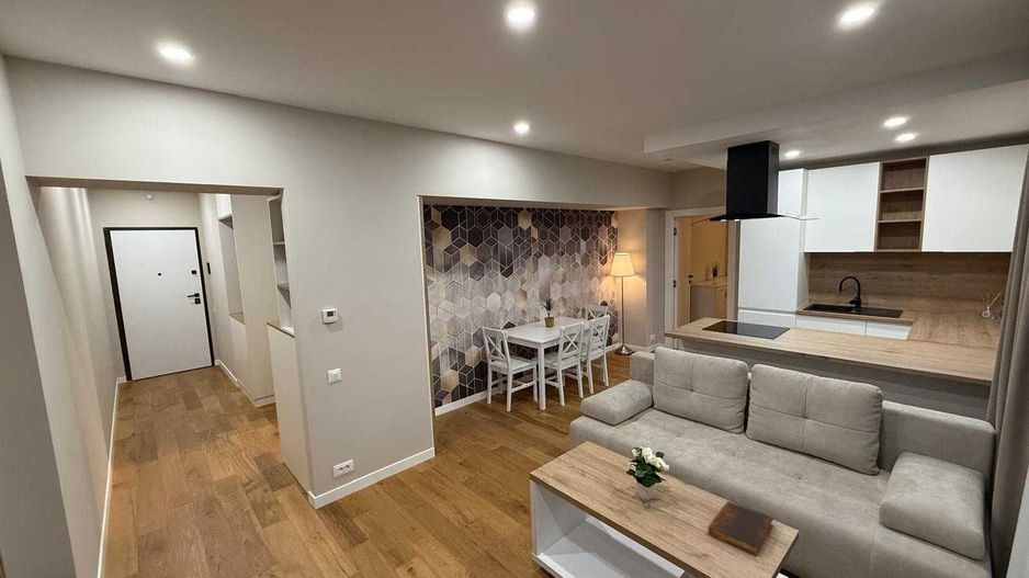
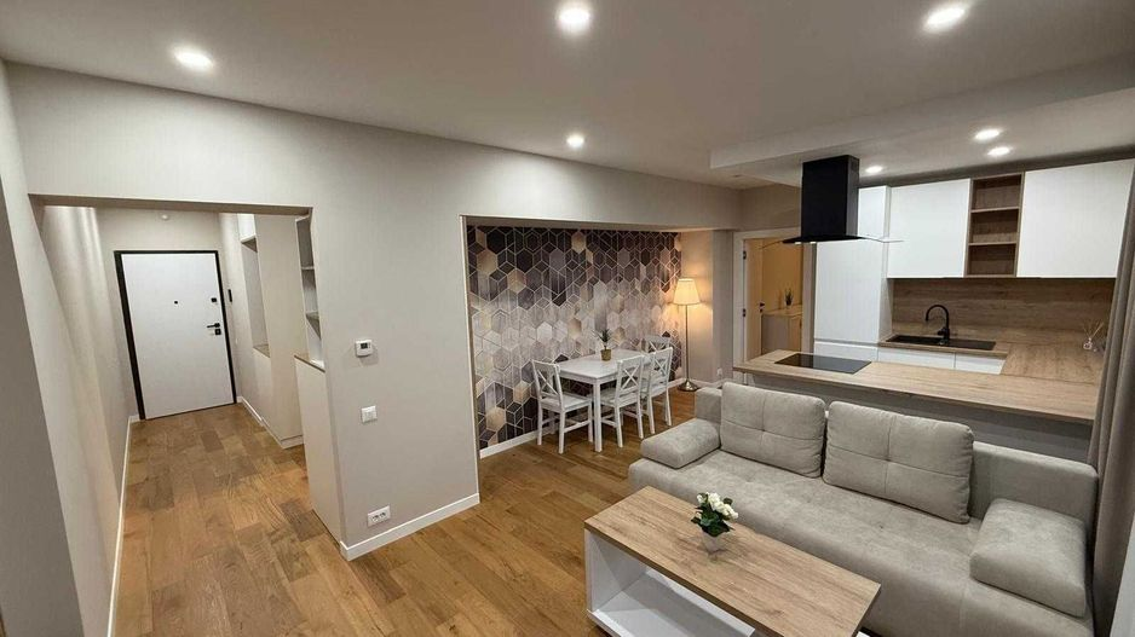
- book (740, 525)
